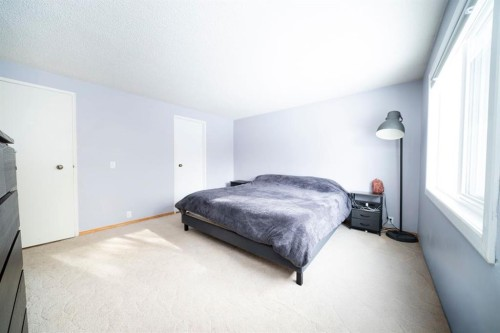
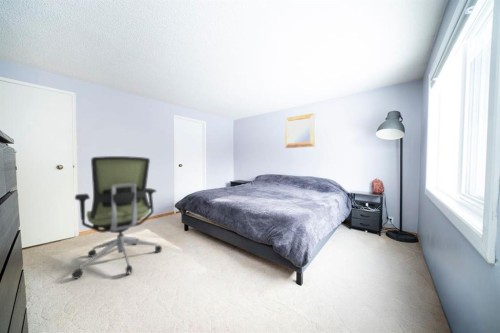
+ mirror (299, 131)
+ office chair (120, 208)
